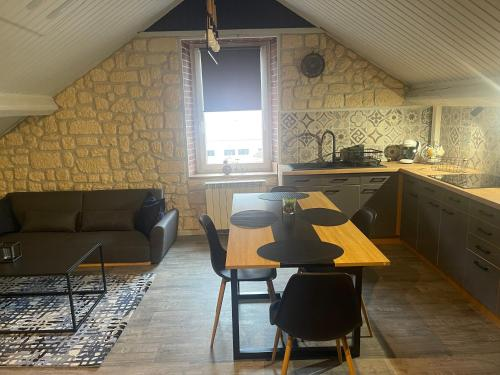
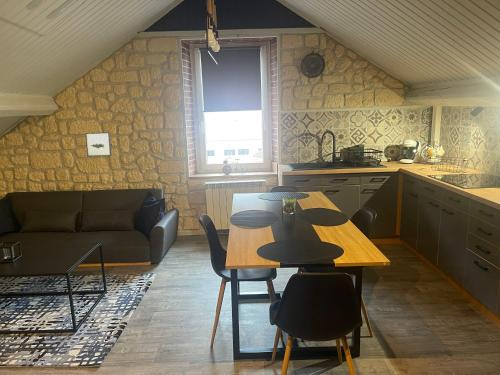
+ wall art (98, 144)
